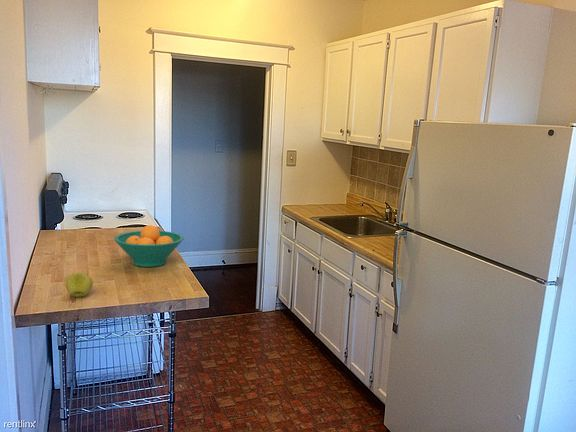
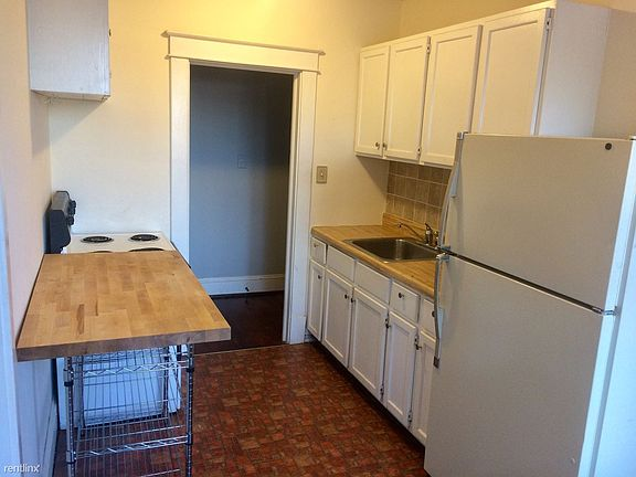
- apple (79, 284)
- fruit bowl (149, 244)
